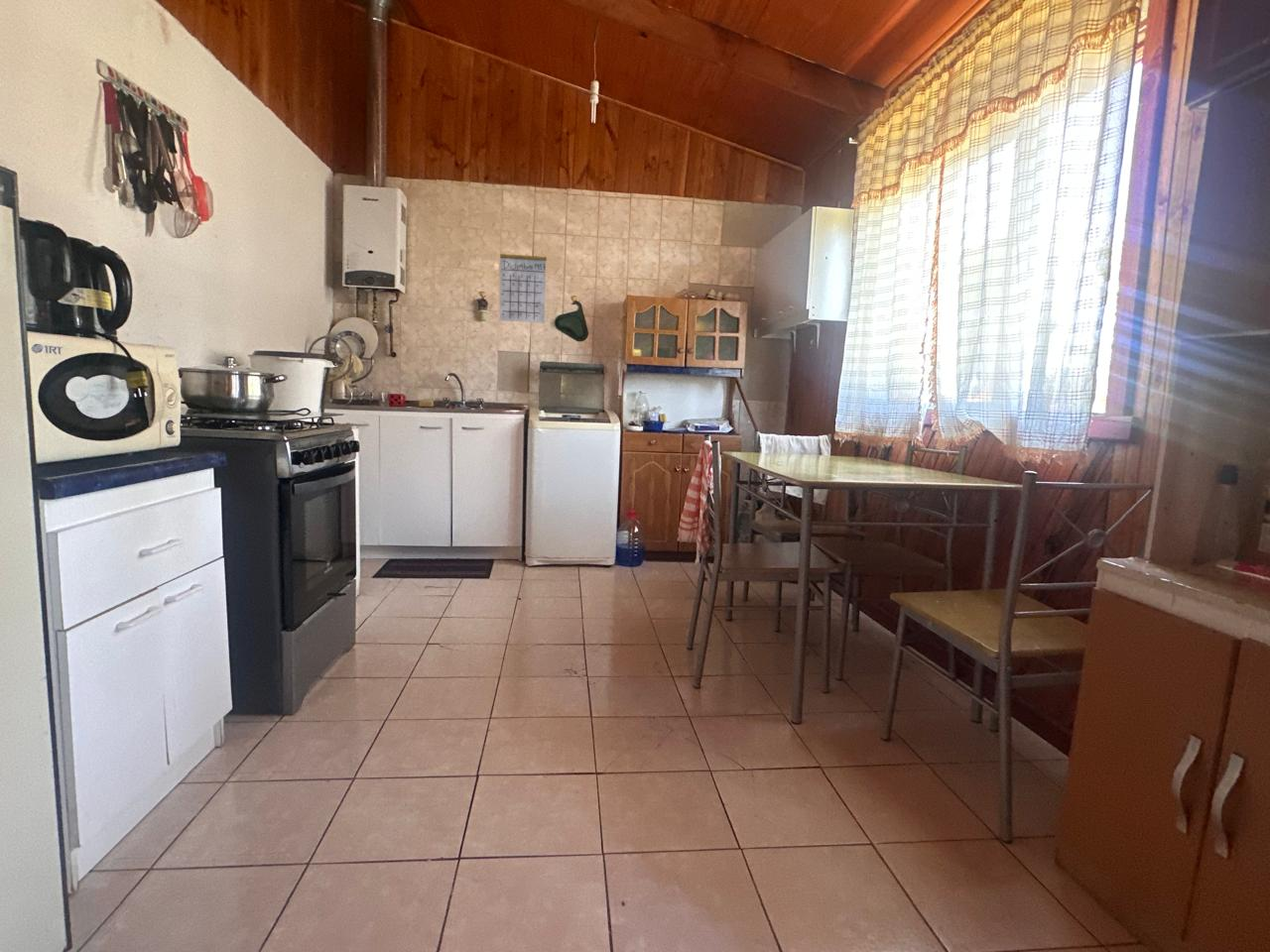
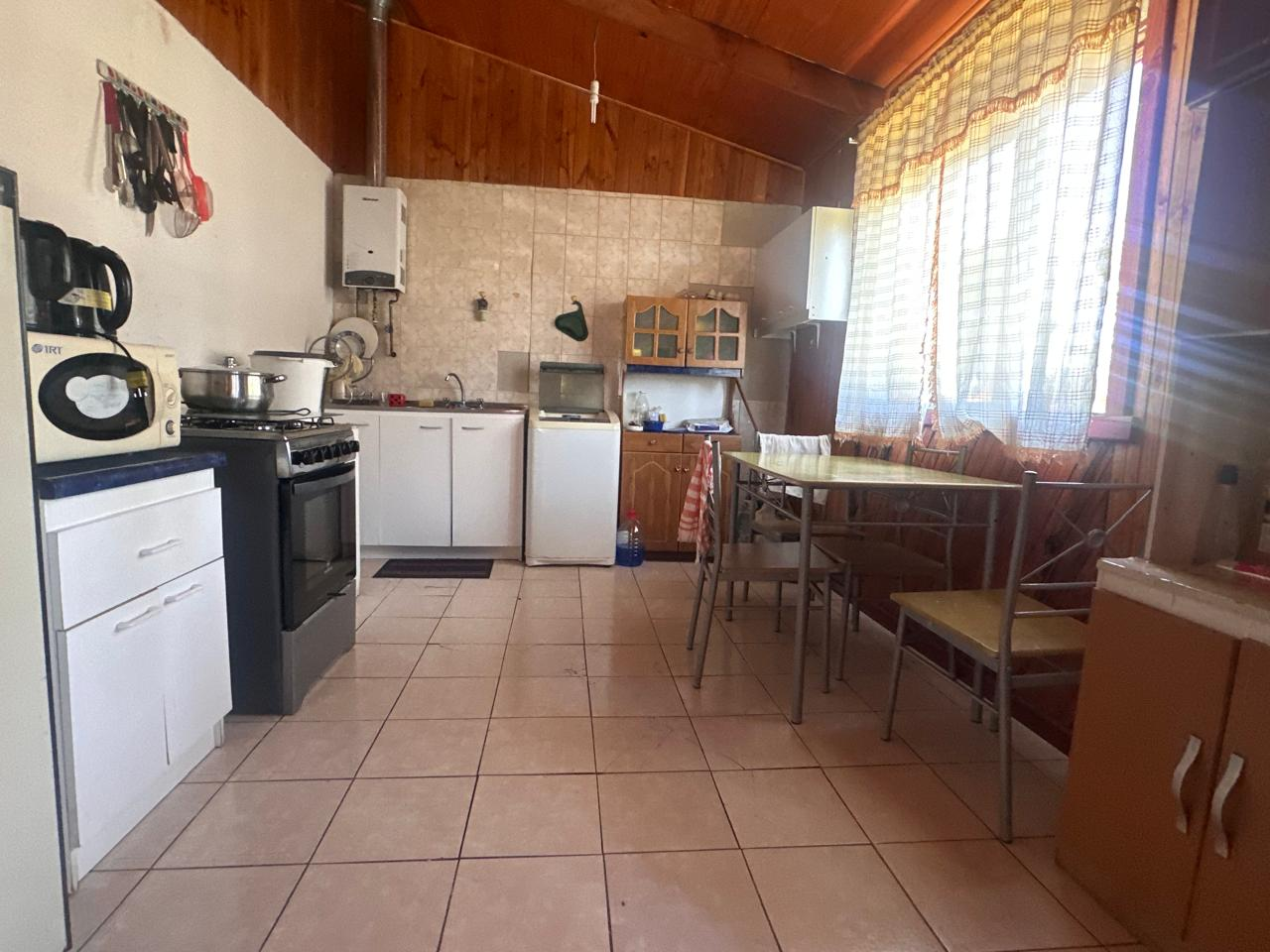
- calendar (523, 281)
